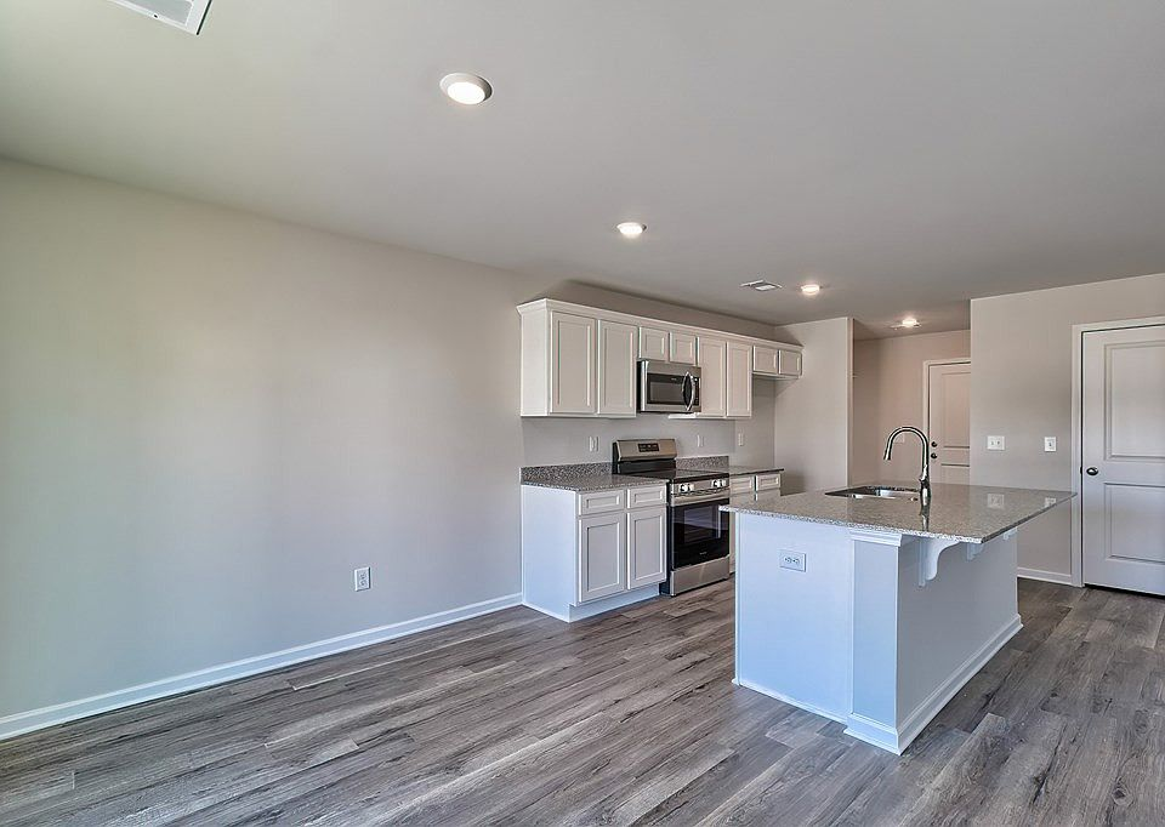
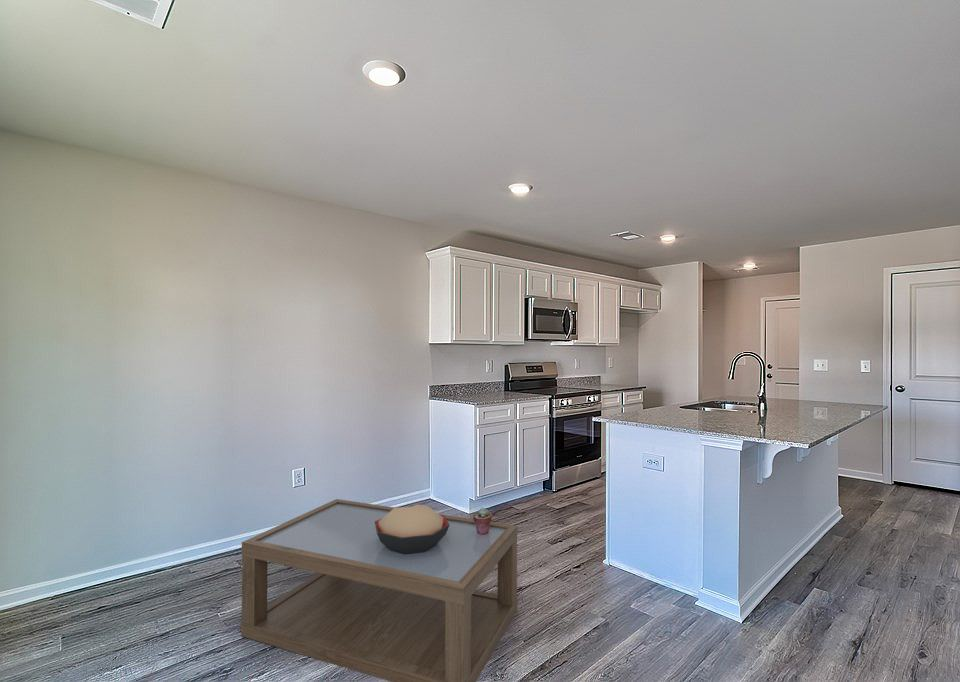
+ potted succulent (482, 517)
+ decorative bowl (411, 522)
+ coffee table (385, 578)
